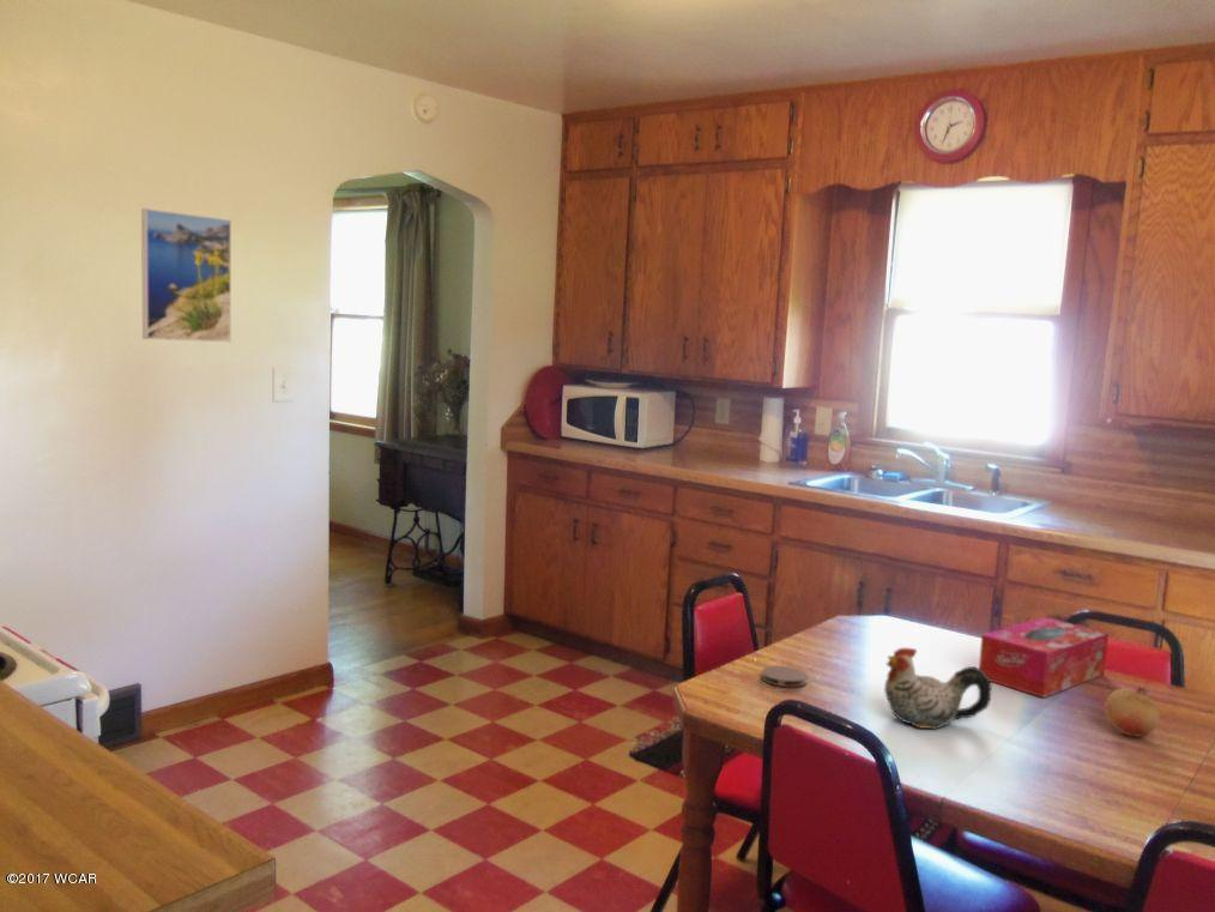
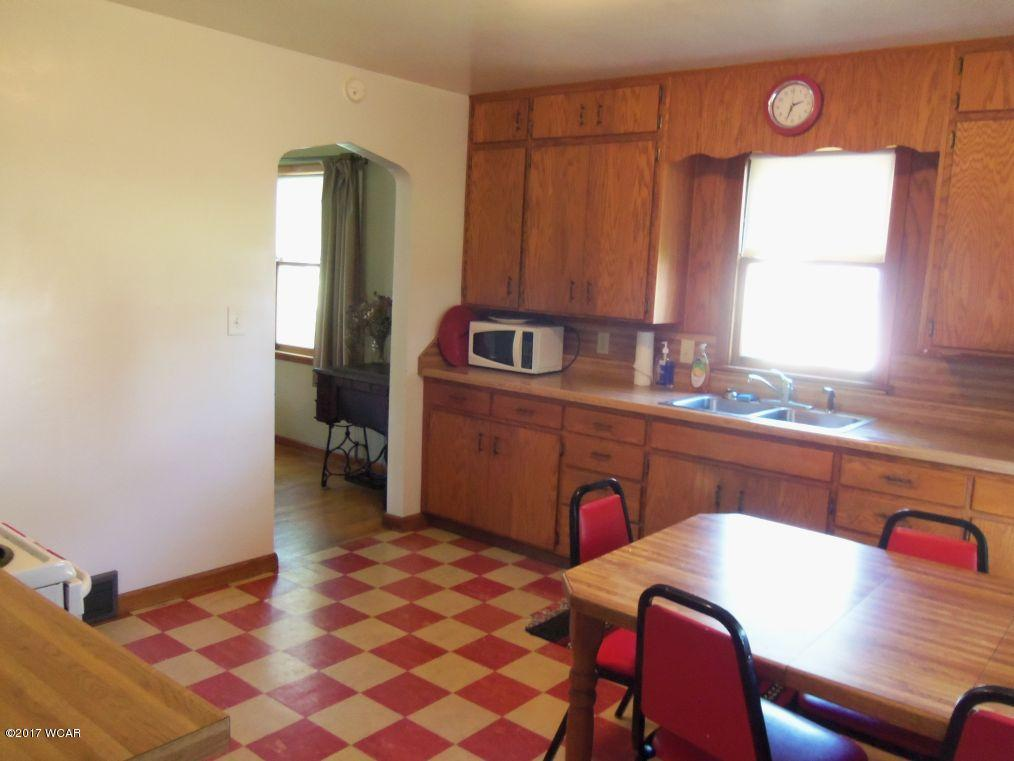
- fruit (1131, 708)
- coaster (784, 676)
- chicken figurine (937, 684)
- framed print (187, 277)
- tissue box (1044, 654)
